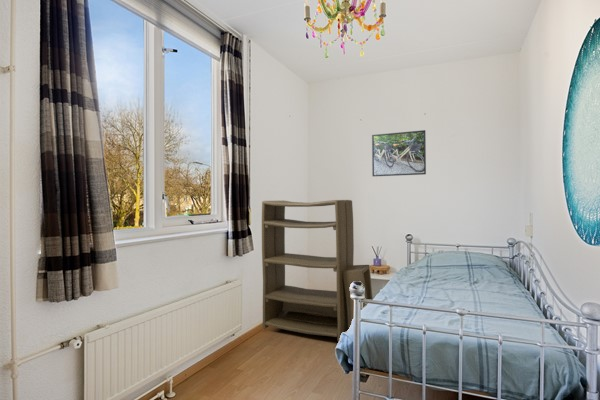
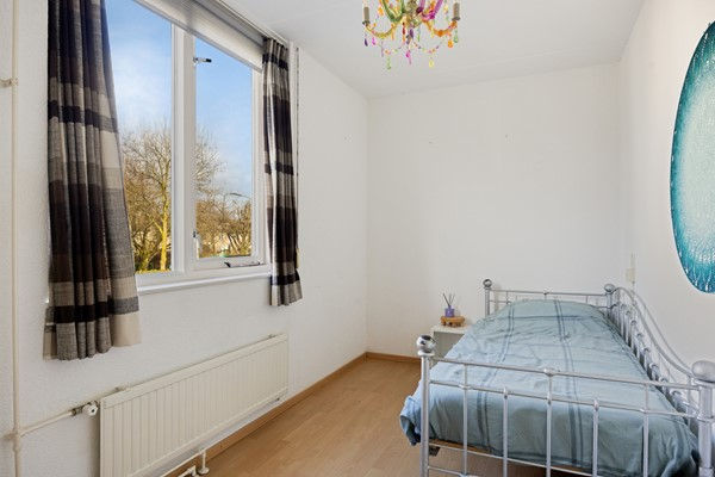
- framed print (398, 154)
- storage cabinet (322, 264)
